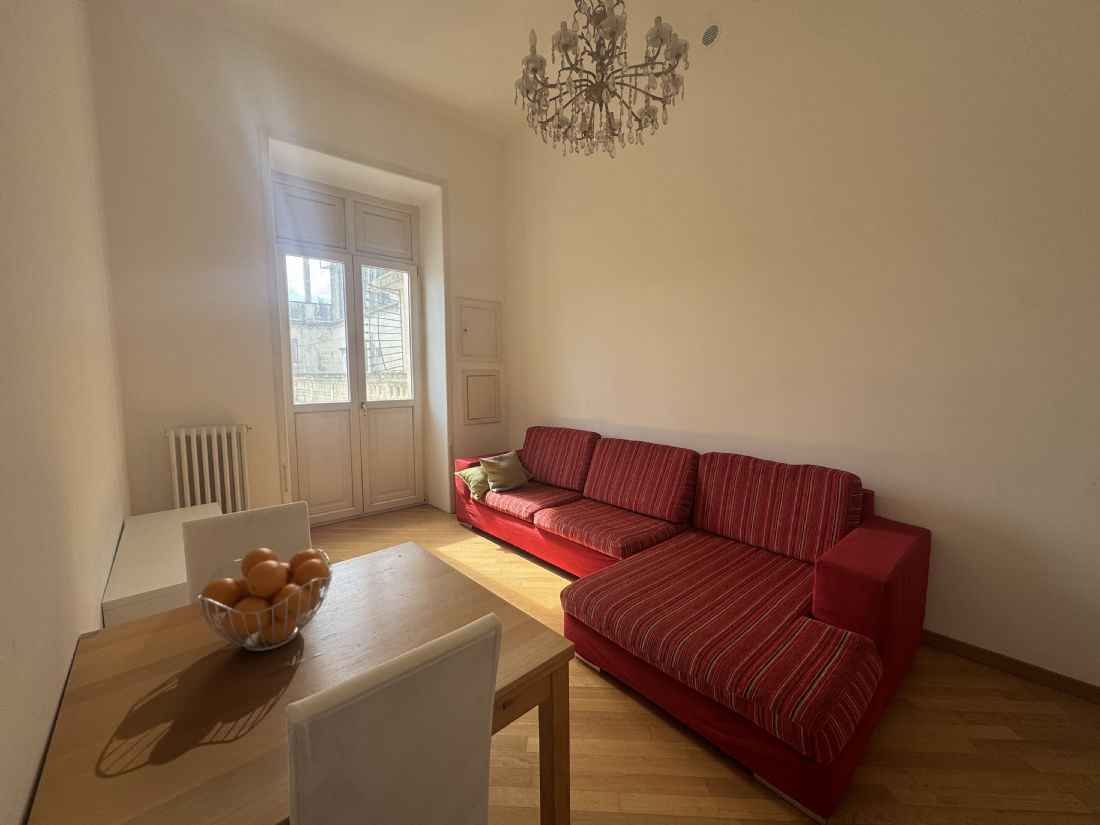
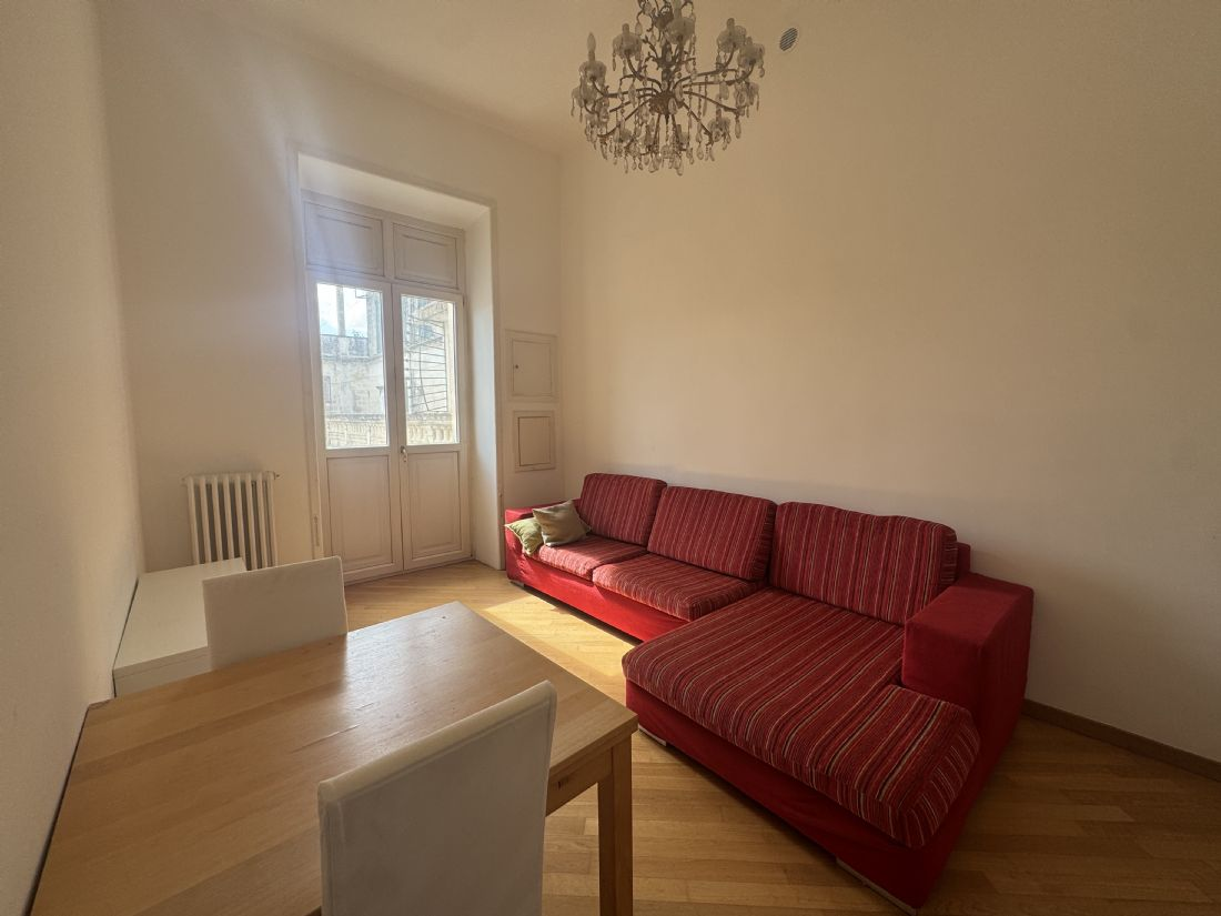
- fruit basket (270, 596)
